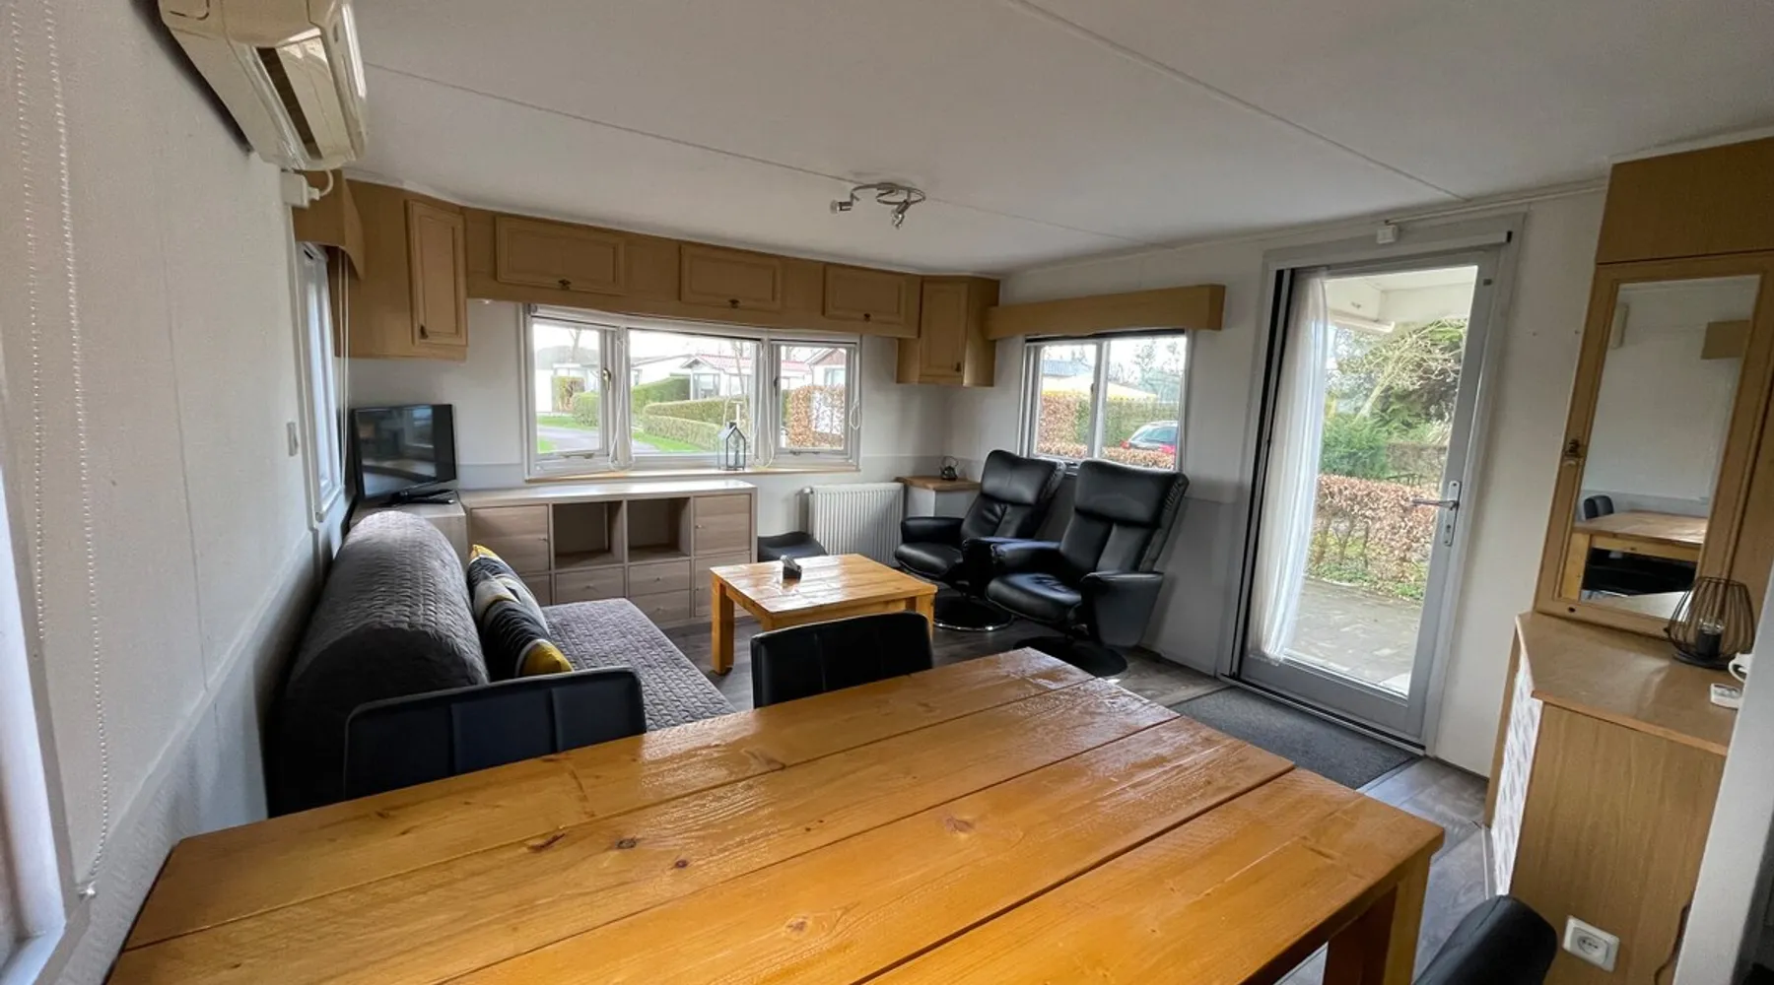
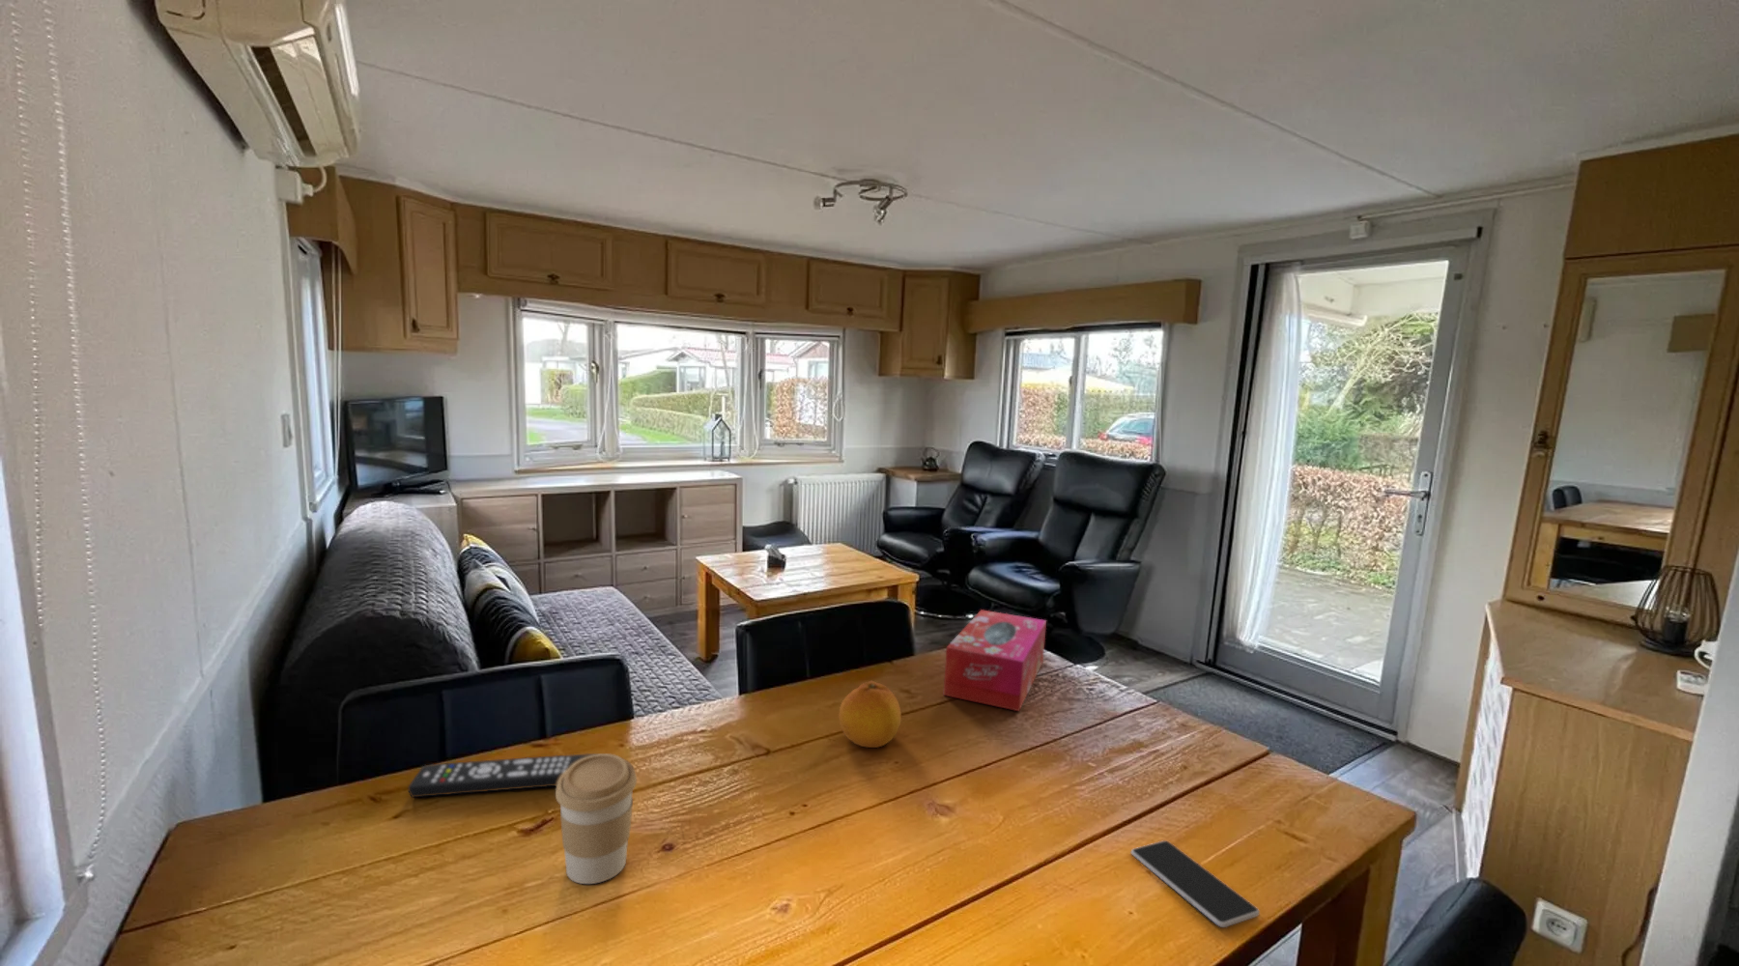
+ tissue box (998, 656)
+ smartphone (1191, 880)
+ fruit (871, 711)
+ coffee cup (596, 816)
+ remote control (509, 774)
